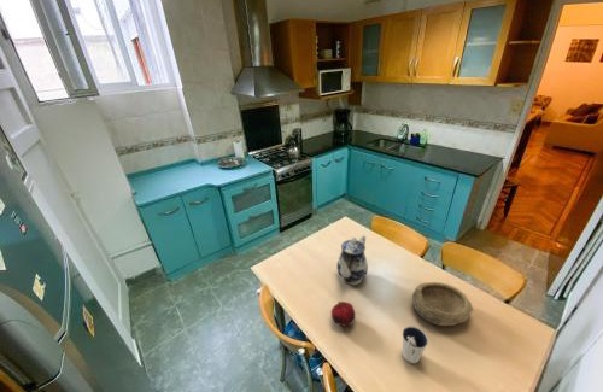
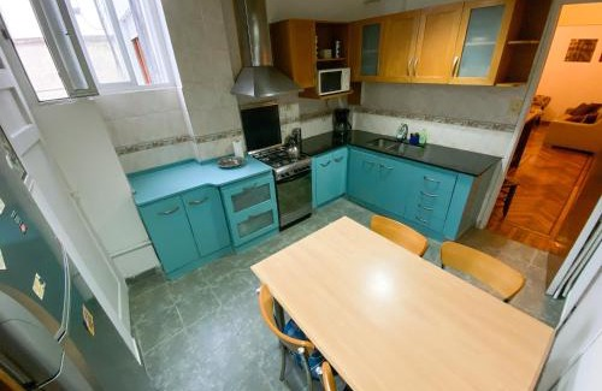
- dixie cup (412, 346)
- teapot (352, 258)
- bowl (440, 303)
- fruit (343, 312)
